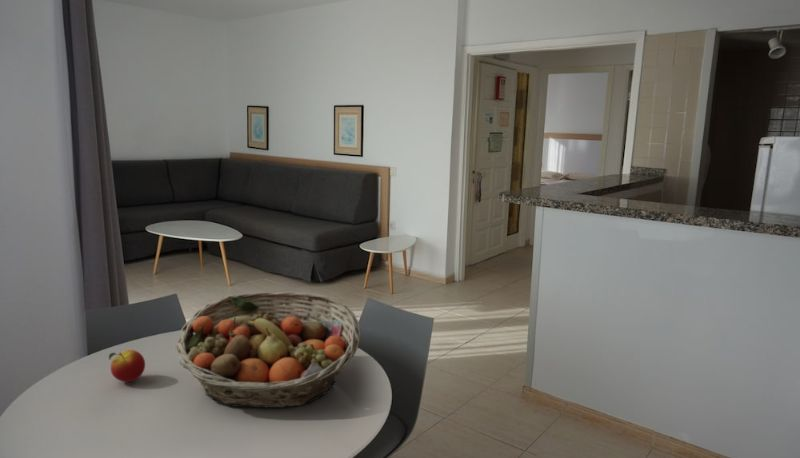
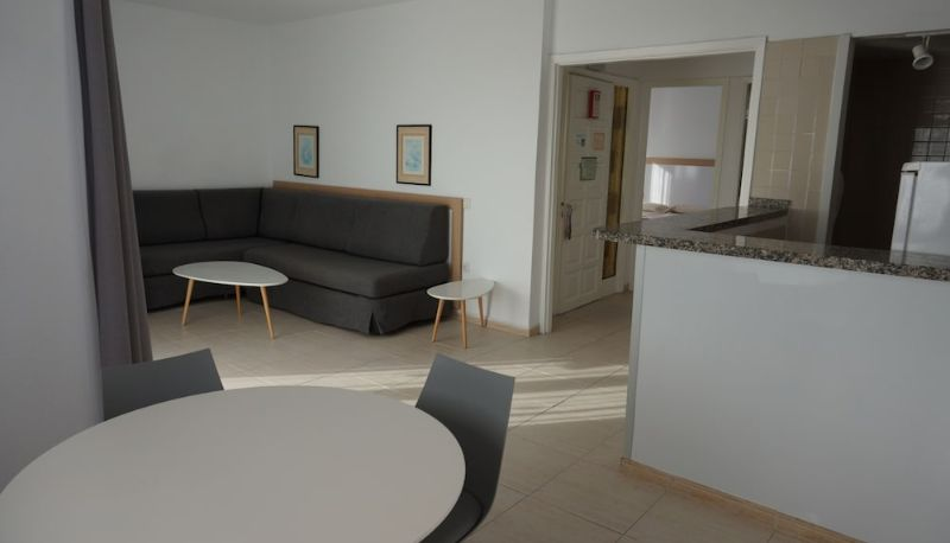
- fruit basket (271, 346)
- apple (127, 365)
